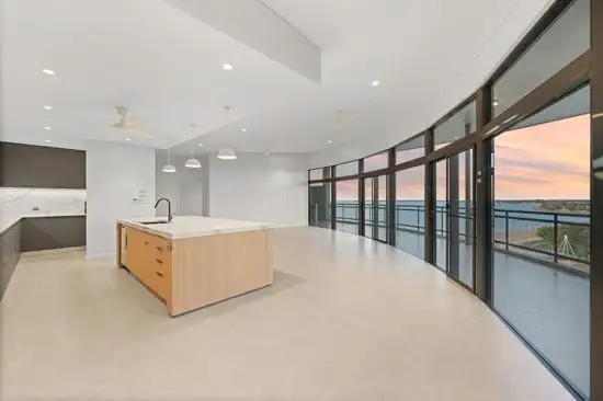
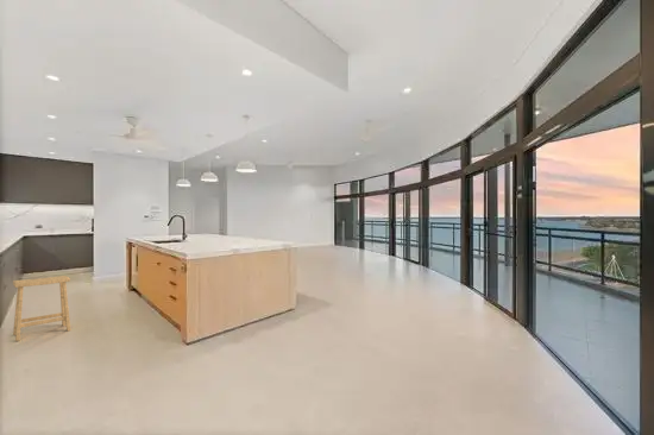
+ stool (44, 315)
